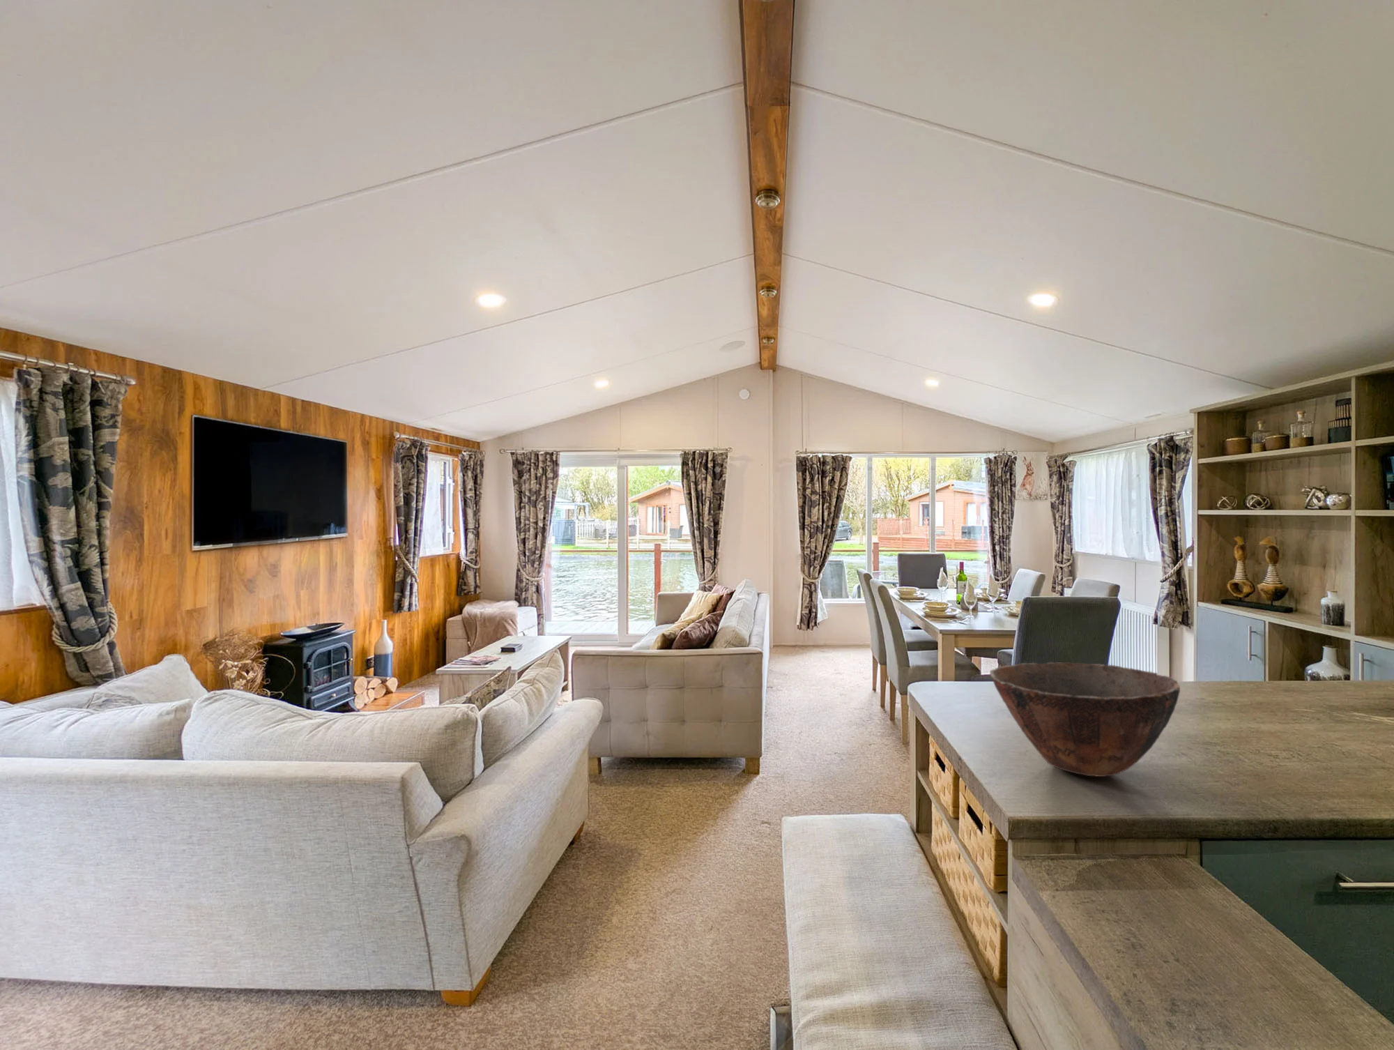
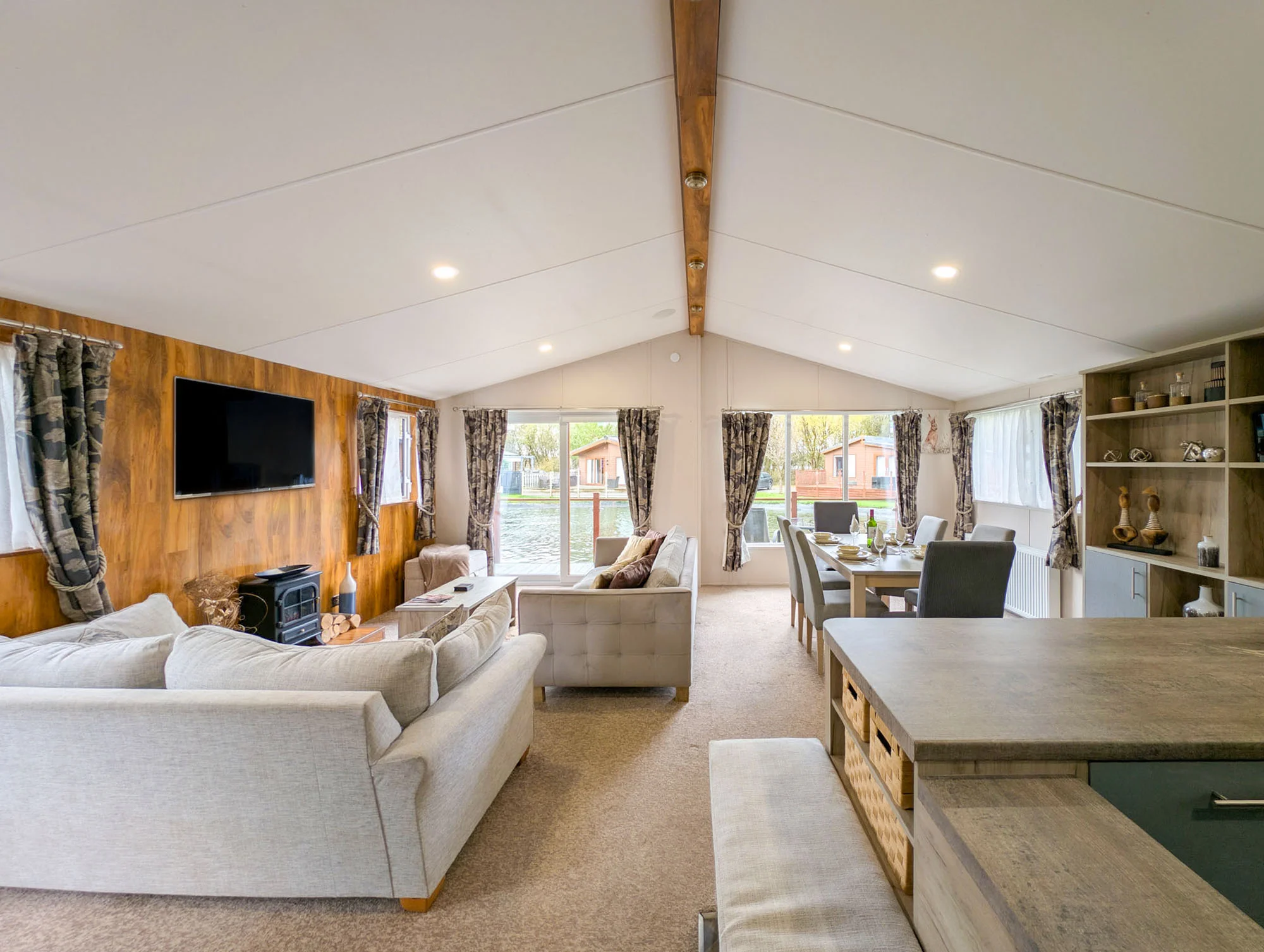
- bowl (1081, 721)
